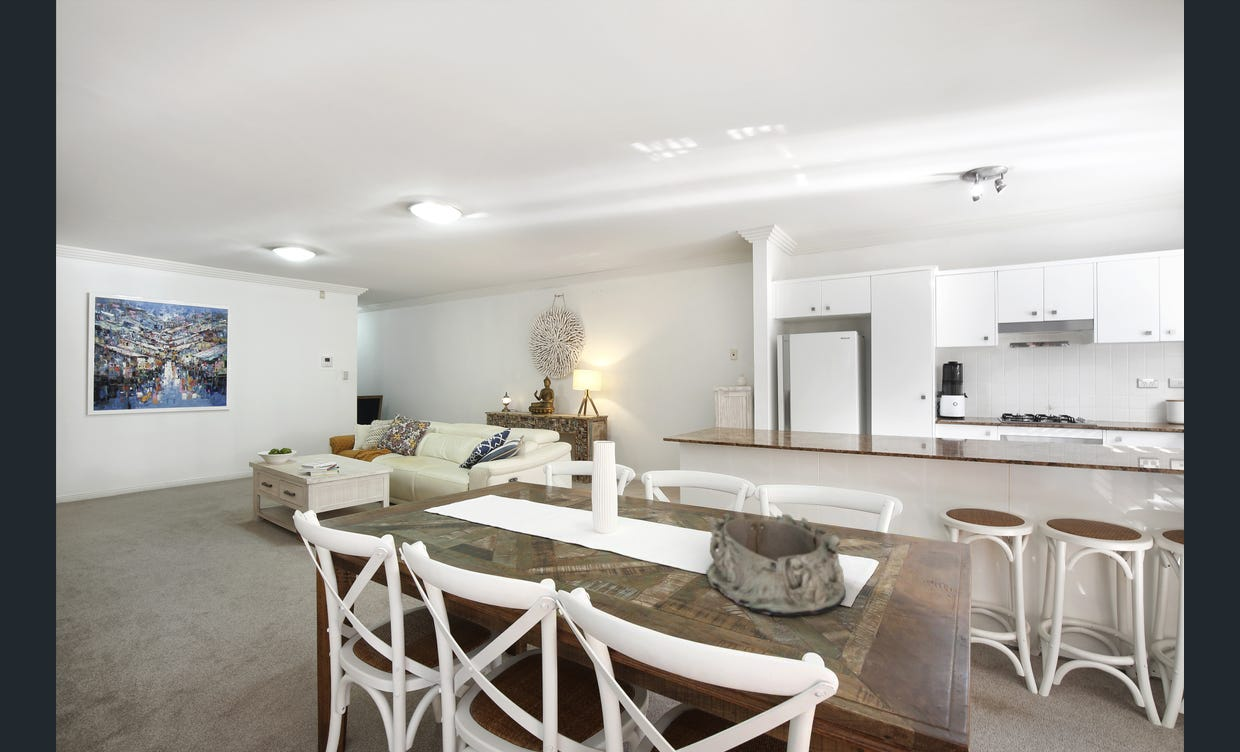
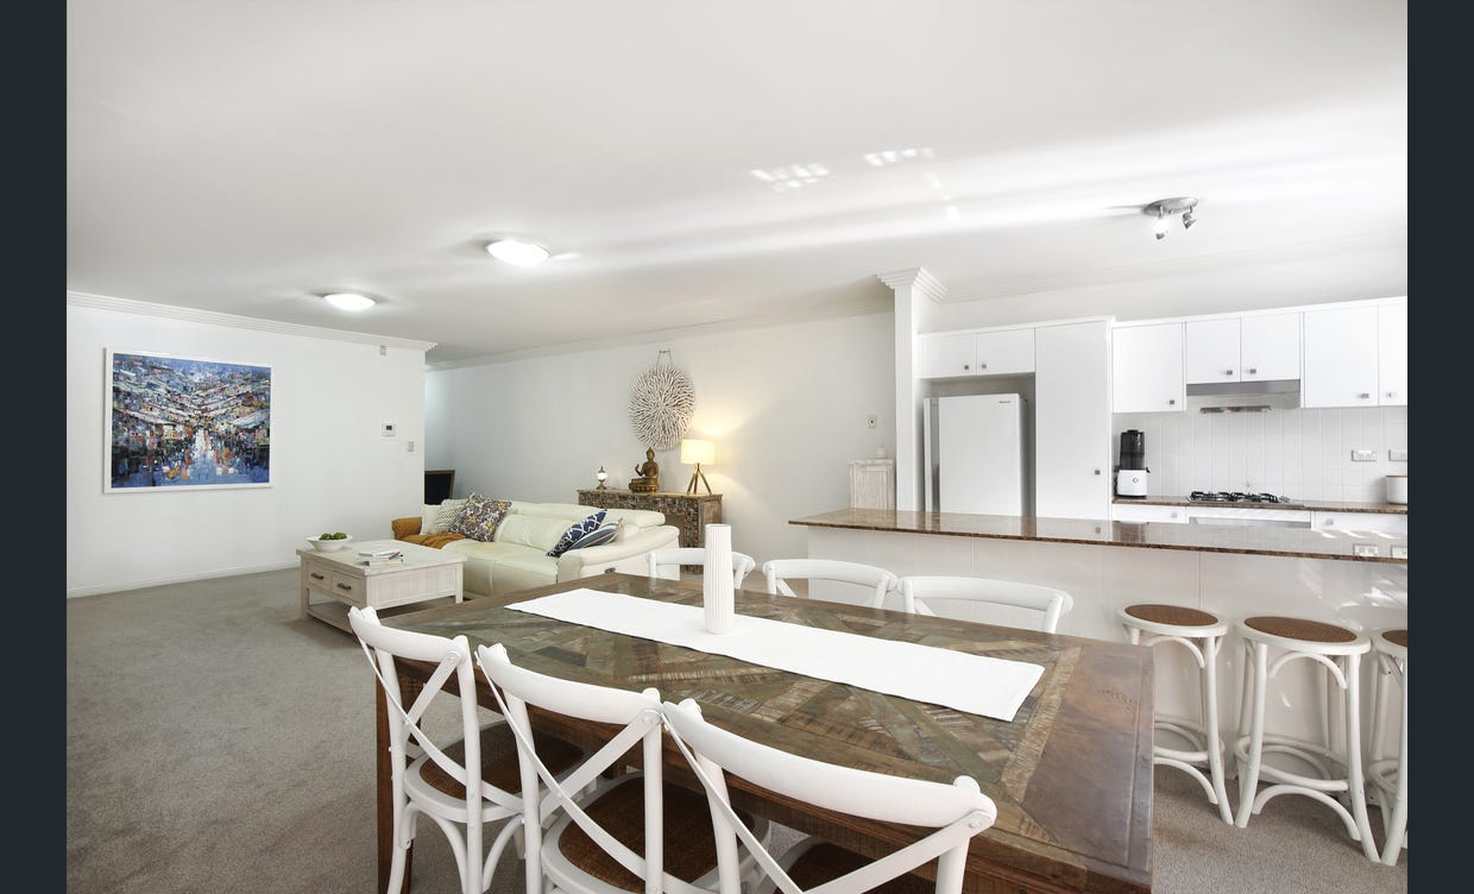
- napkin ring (772, 554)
